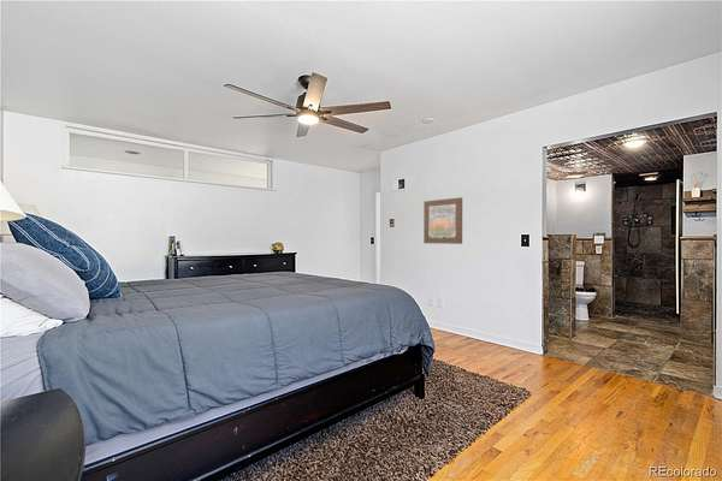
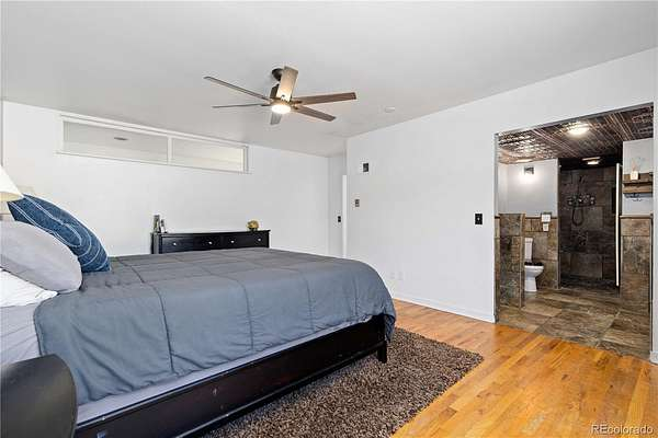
- wall art (442, 221)
